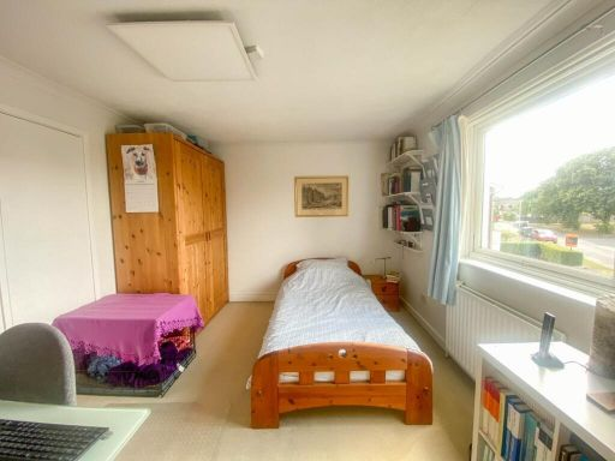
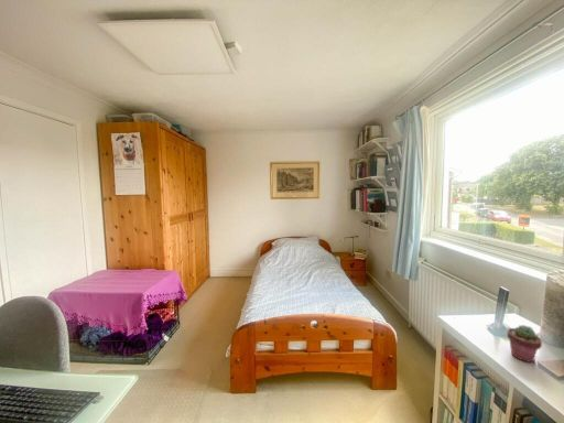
+ potted succulent (523, 341)
